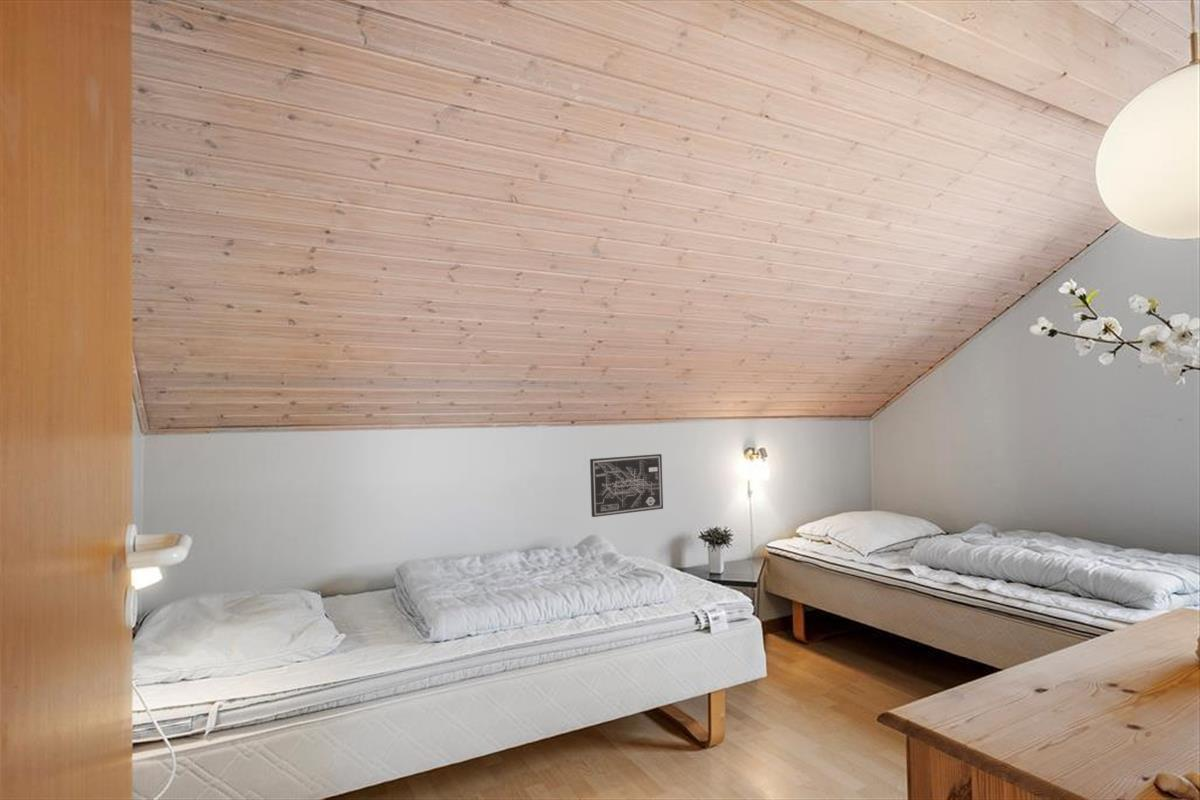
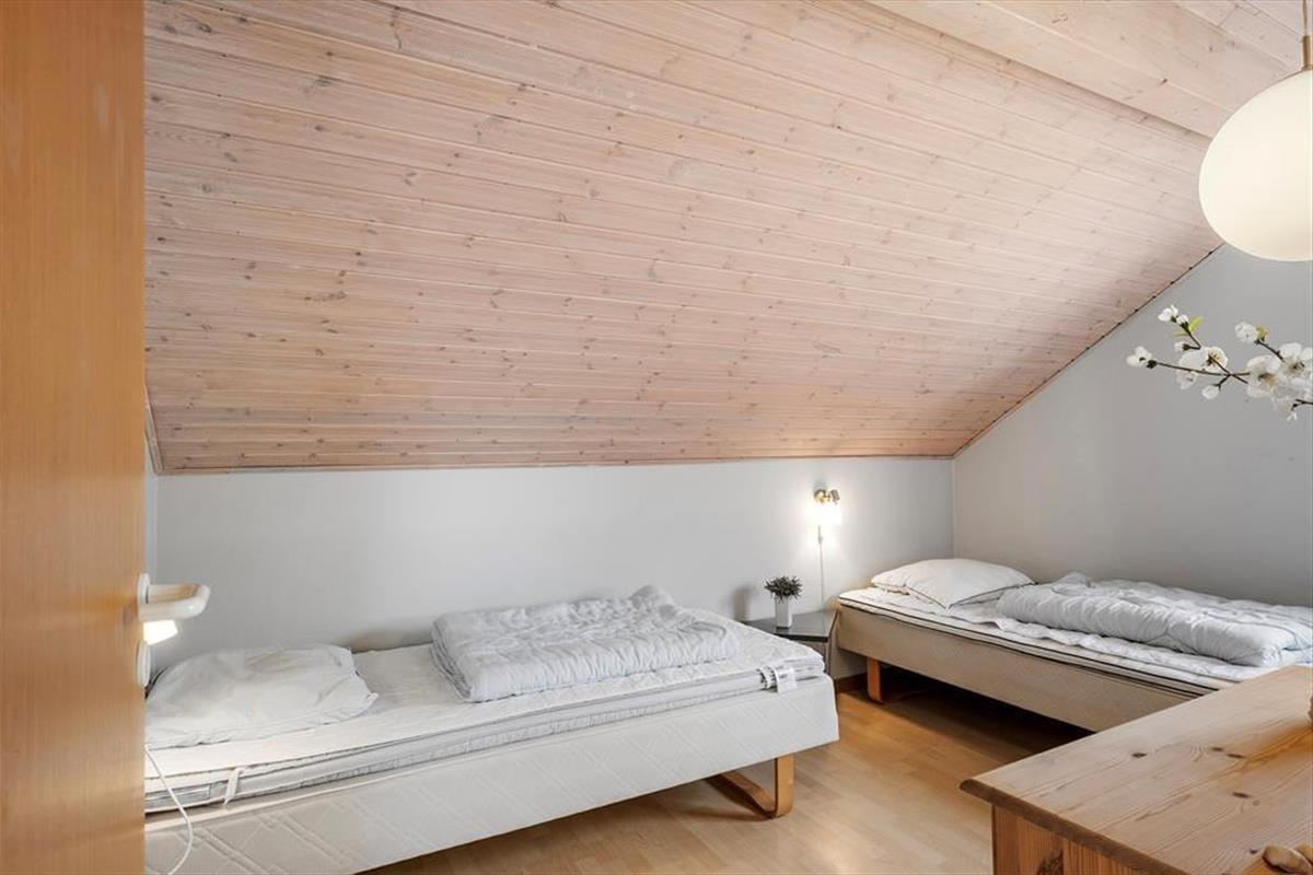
- wall art (627, 484)
